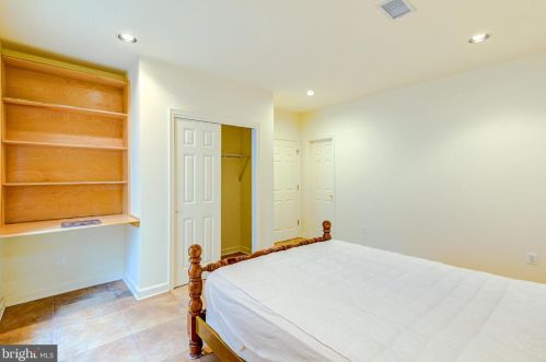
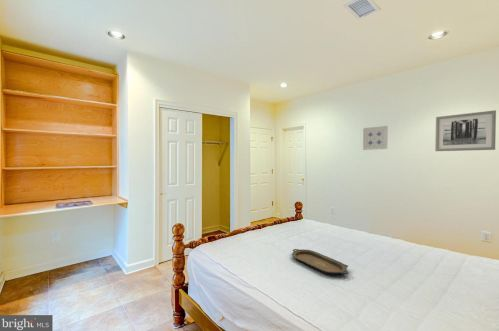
+ wall art (463, 132)
+ serving tray (317, 261)
+ wall art (374, 138)
